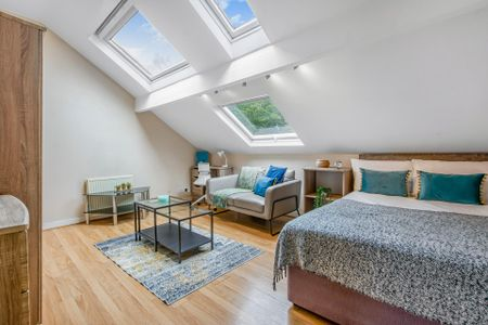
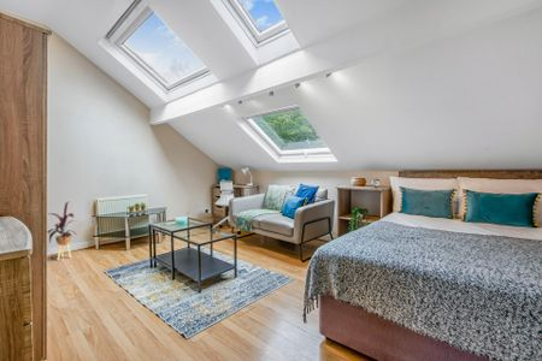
+ house plant (59, 231)
